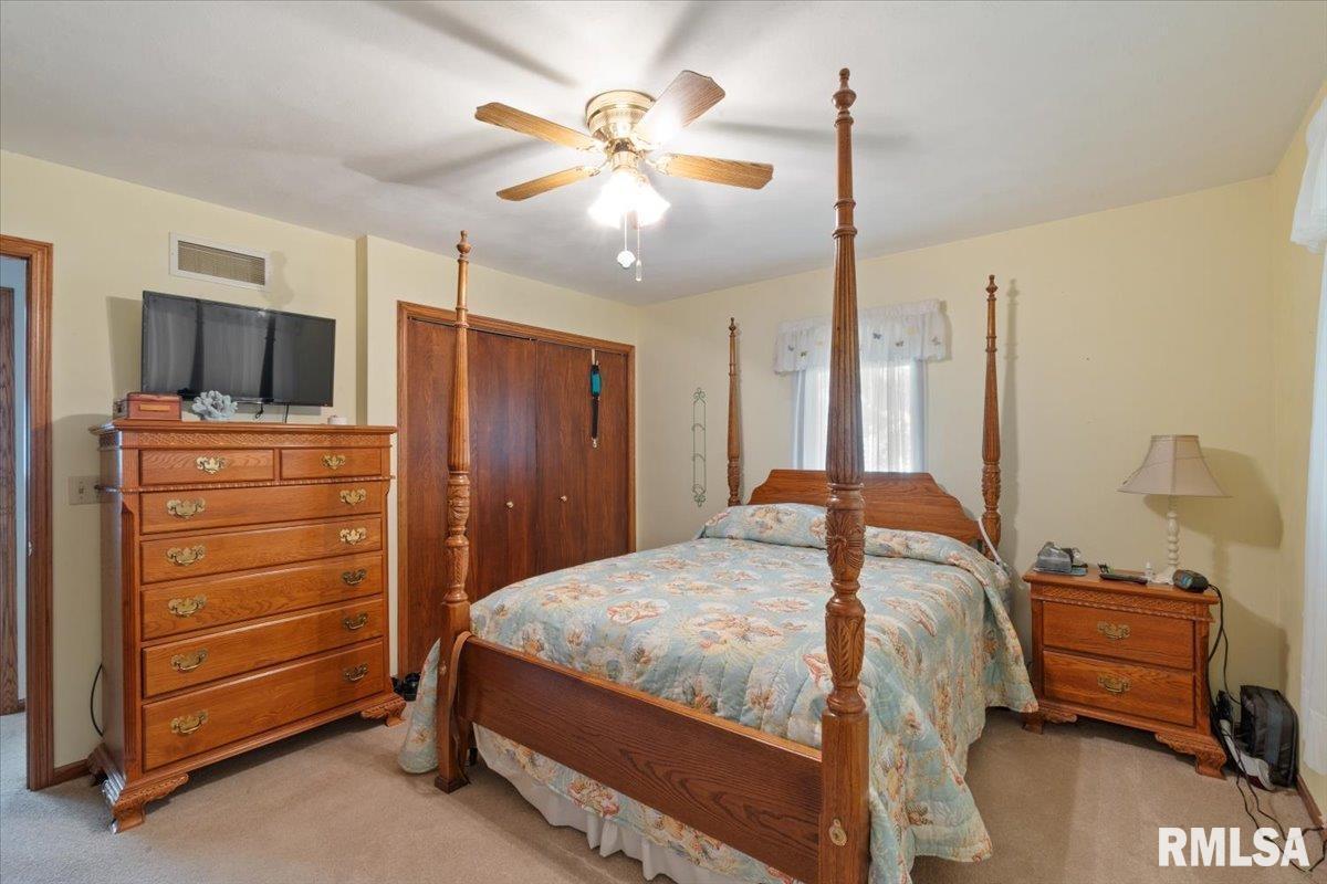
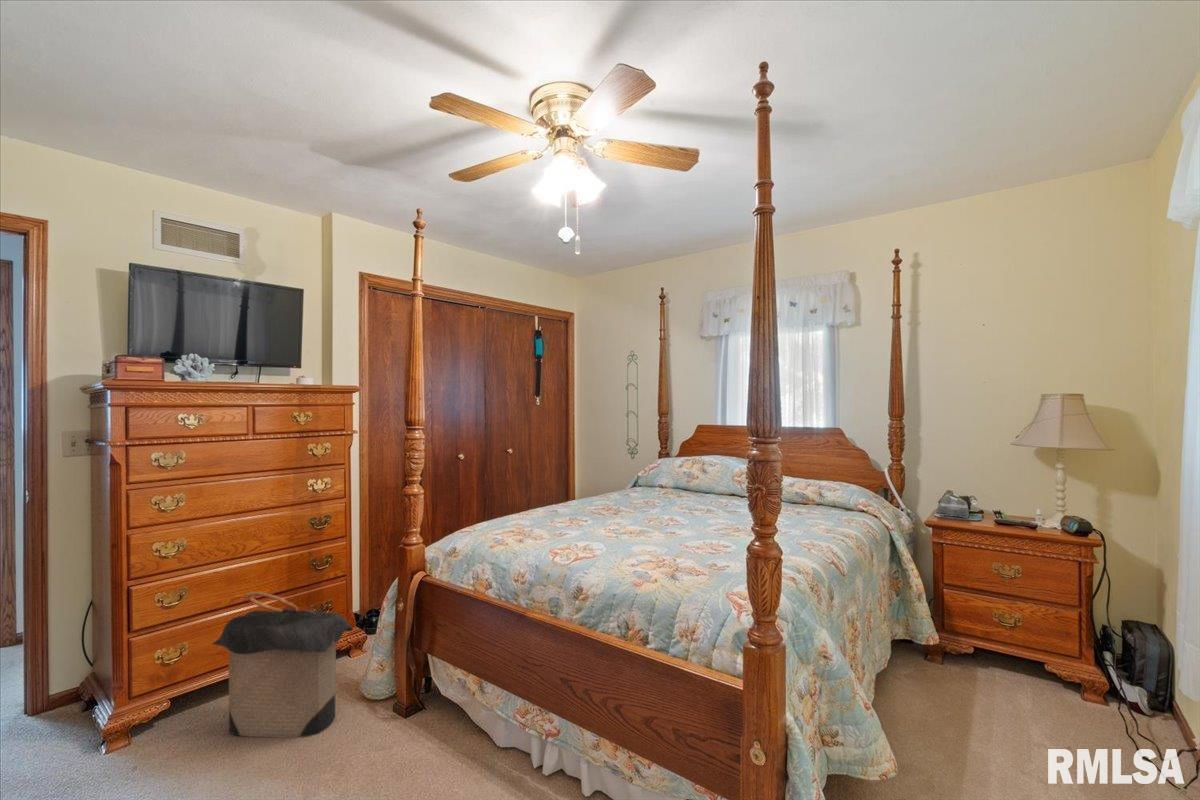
+ laundry hamper (287, 653)
